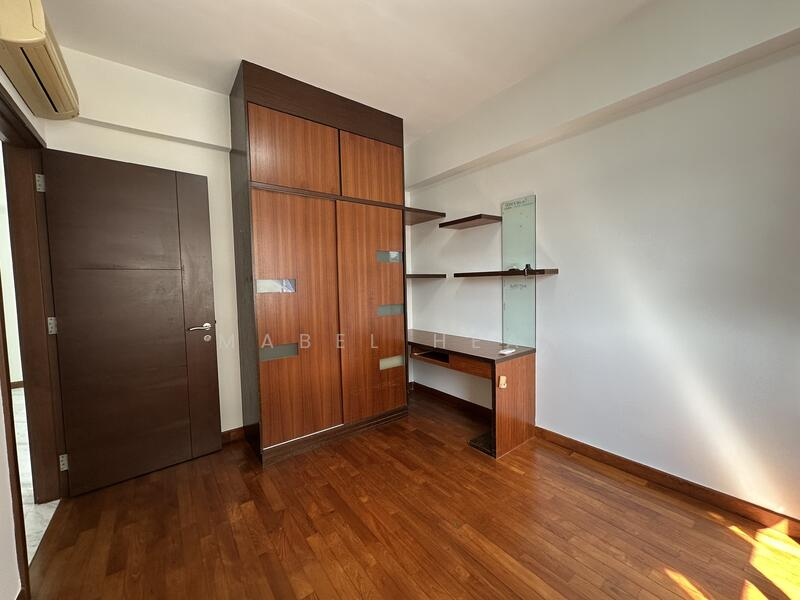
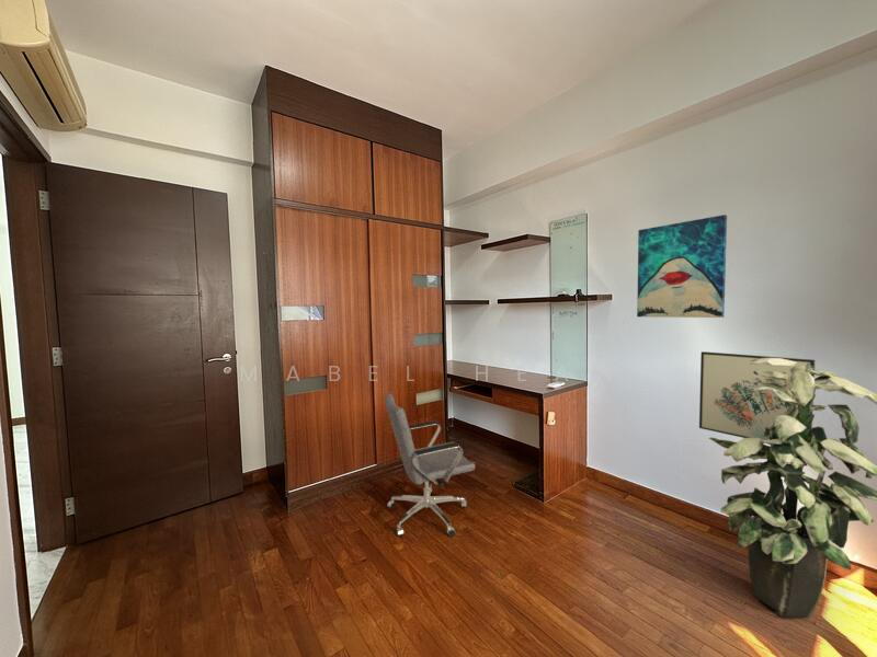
+ wall art (677, 270)
+ office chair (428, 456)
+ indoor plant (786, 480)
+ wall art (751, 396)
